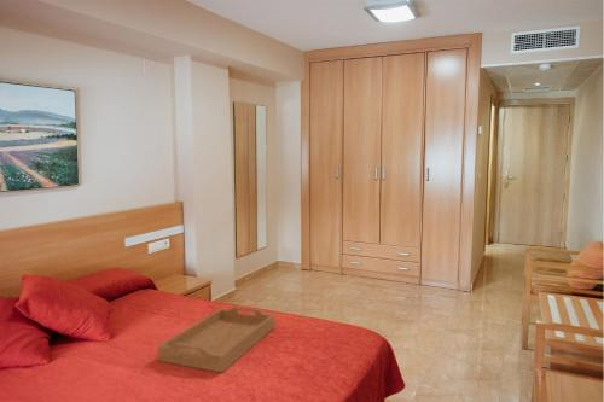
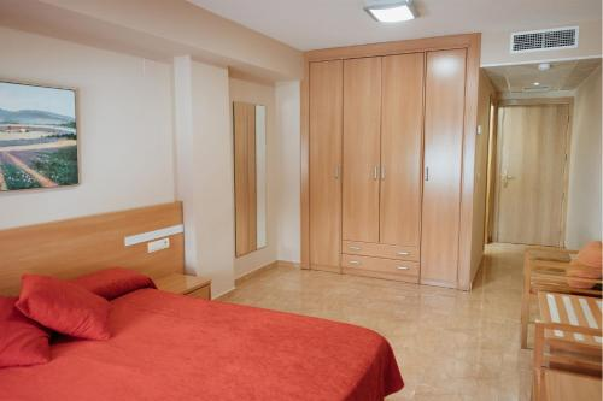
- serving tray (221, 333)
